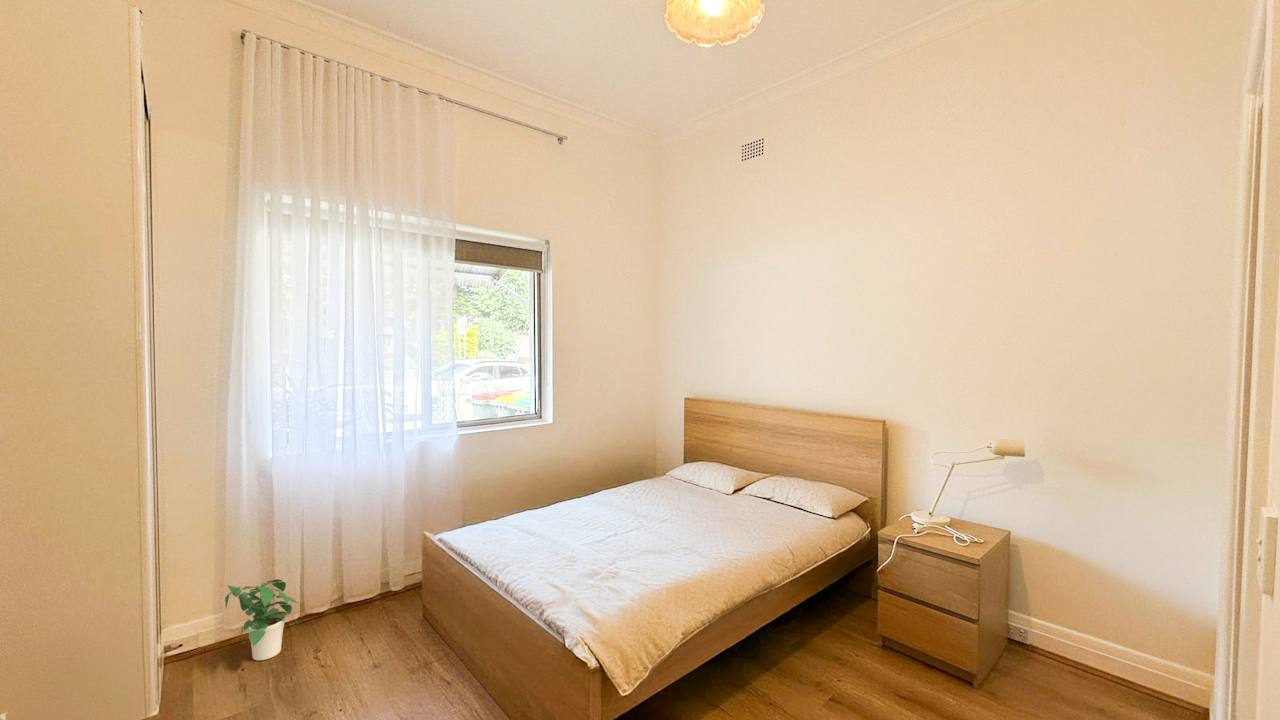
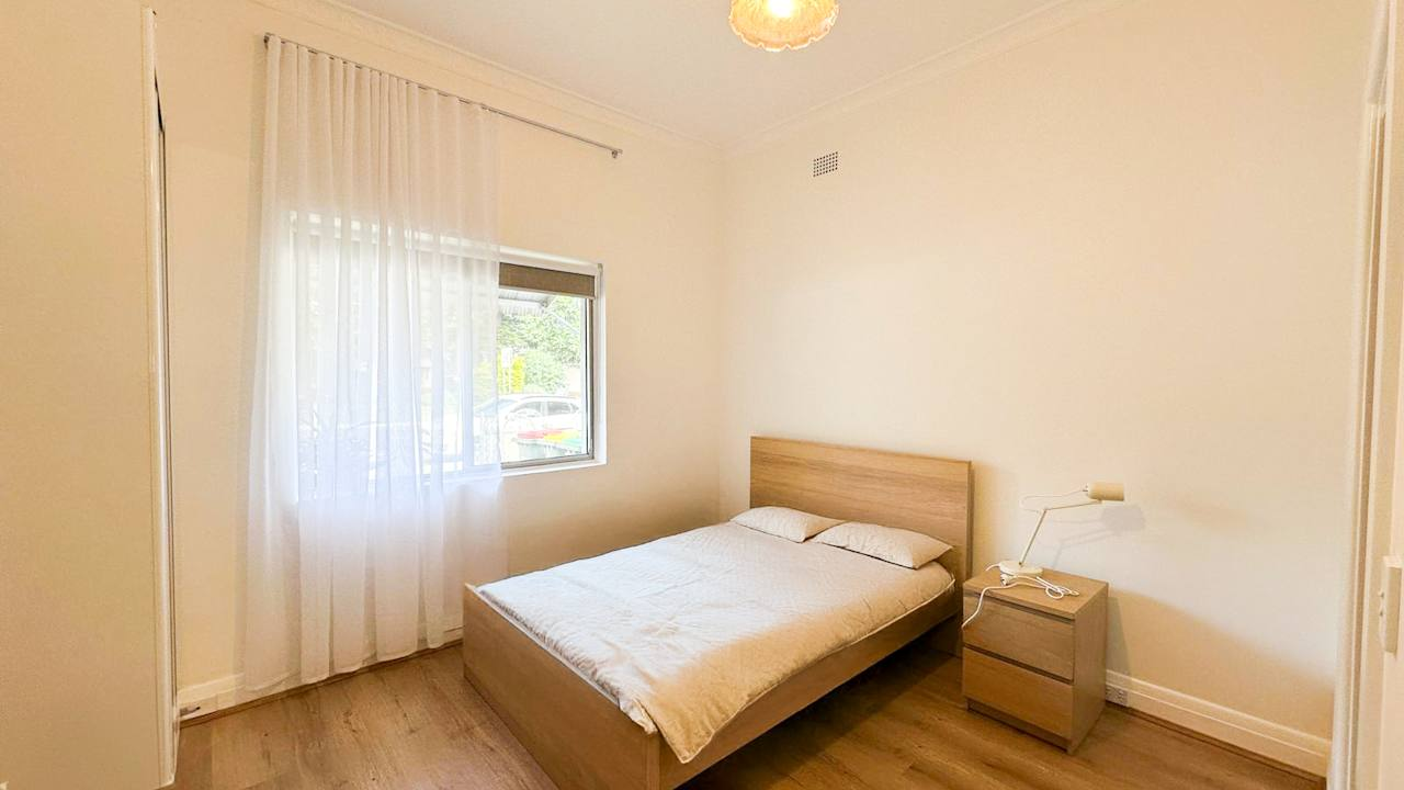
- potted plant (263, 618)
